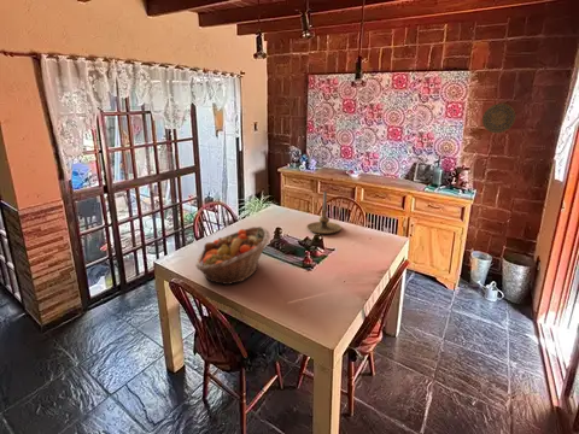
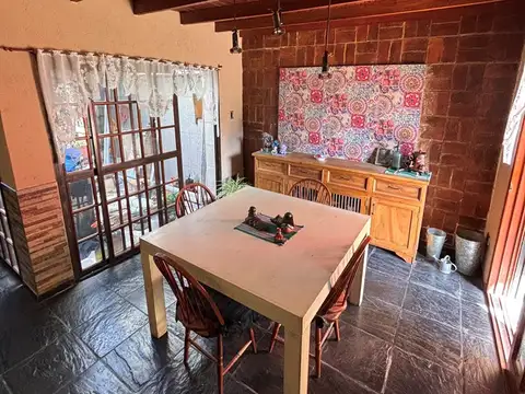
- candle holder (324, 210)
- decorative plate (498, 118)
- fruit basket (233, 252)
